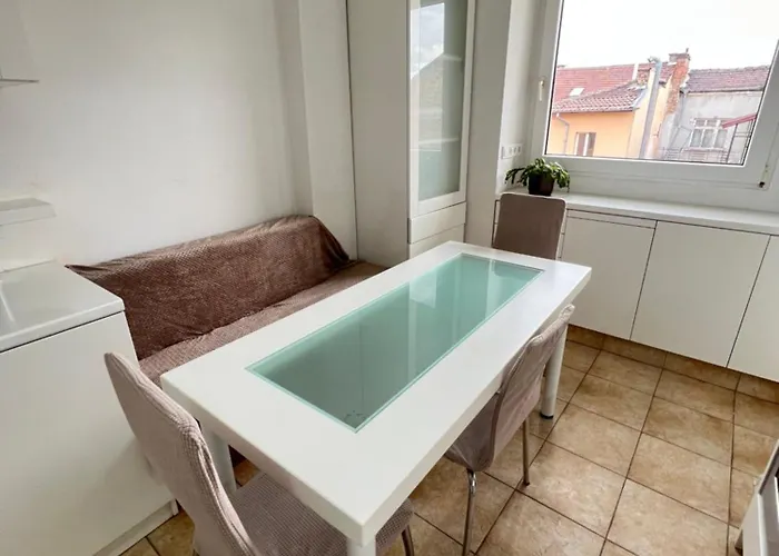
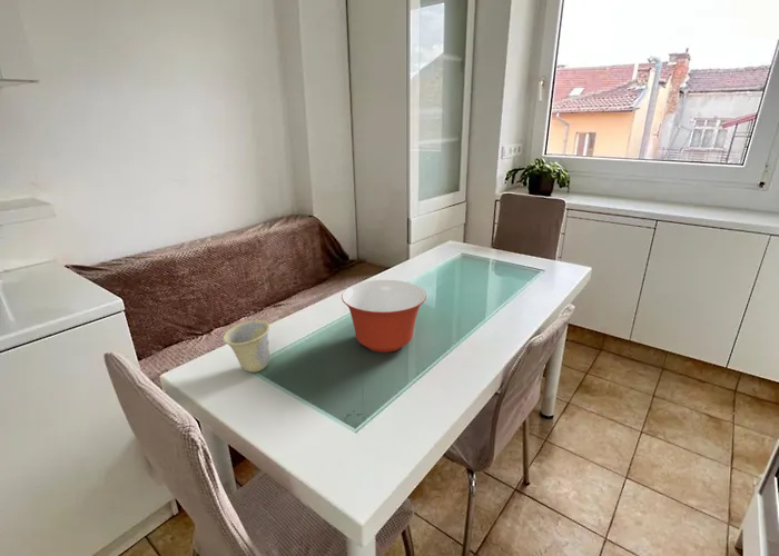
+ mixing bowl (384, 318)
+ cup (248, 348)
